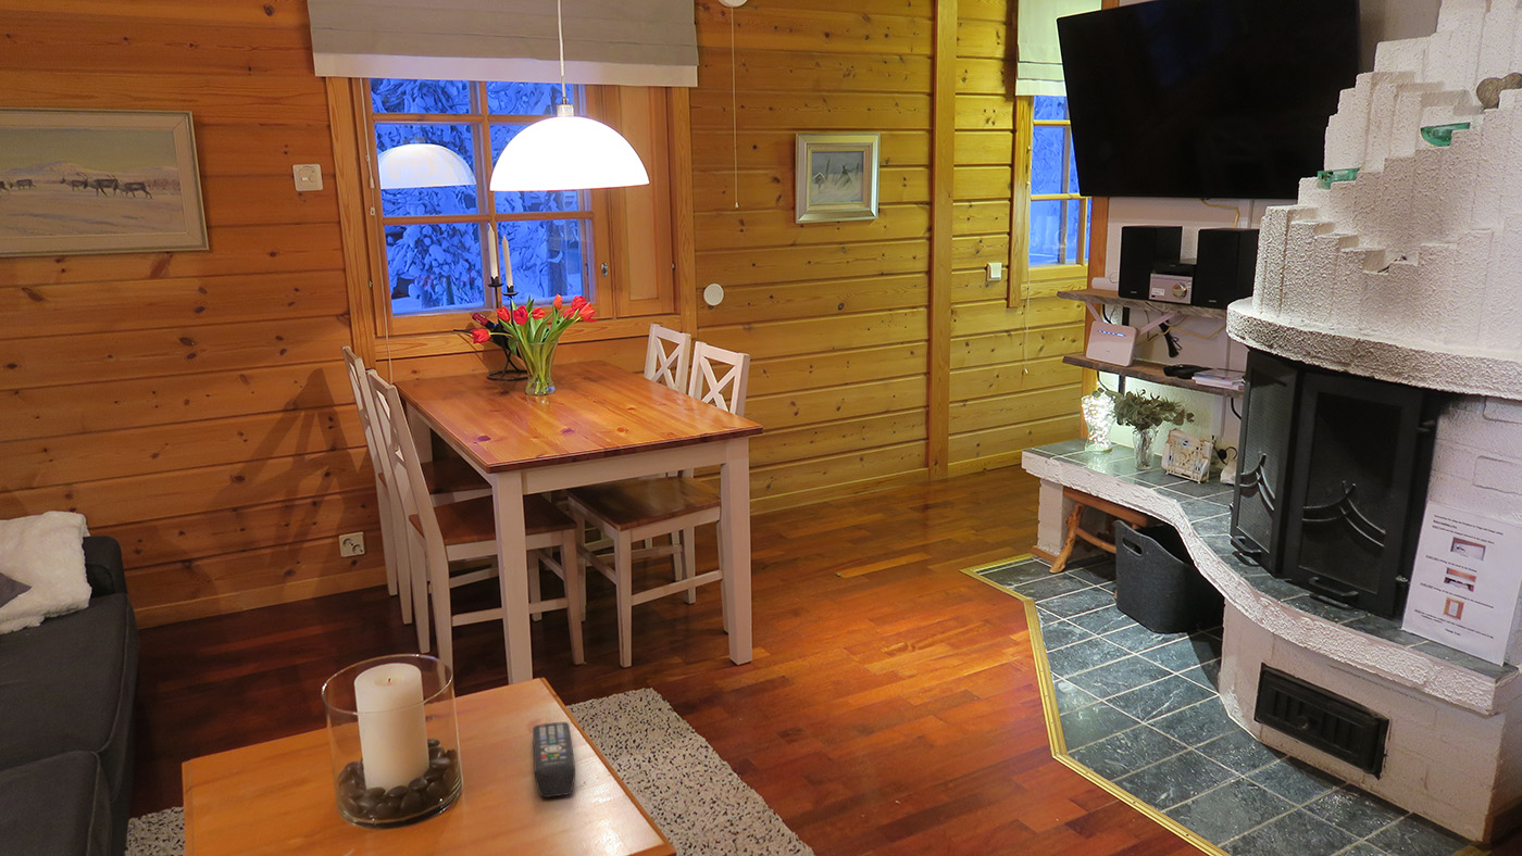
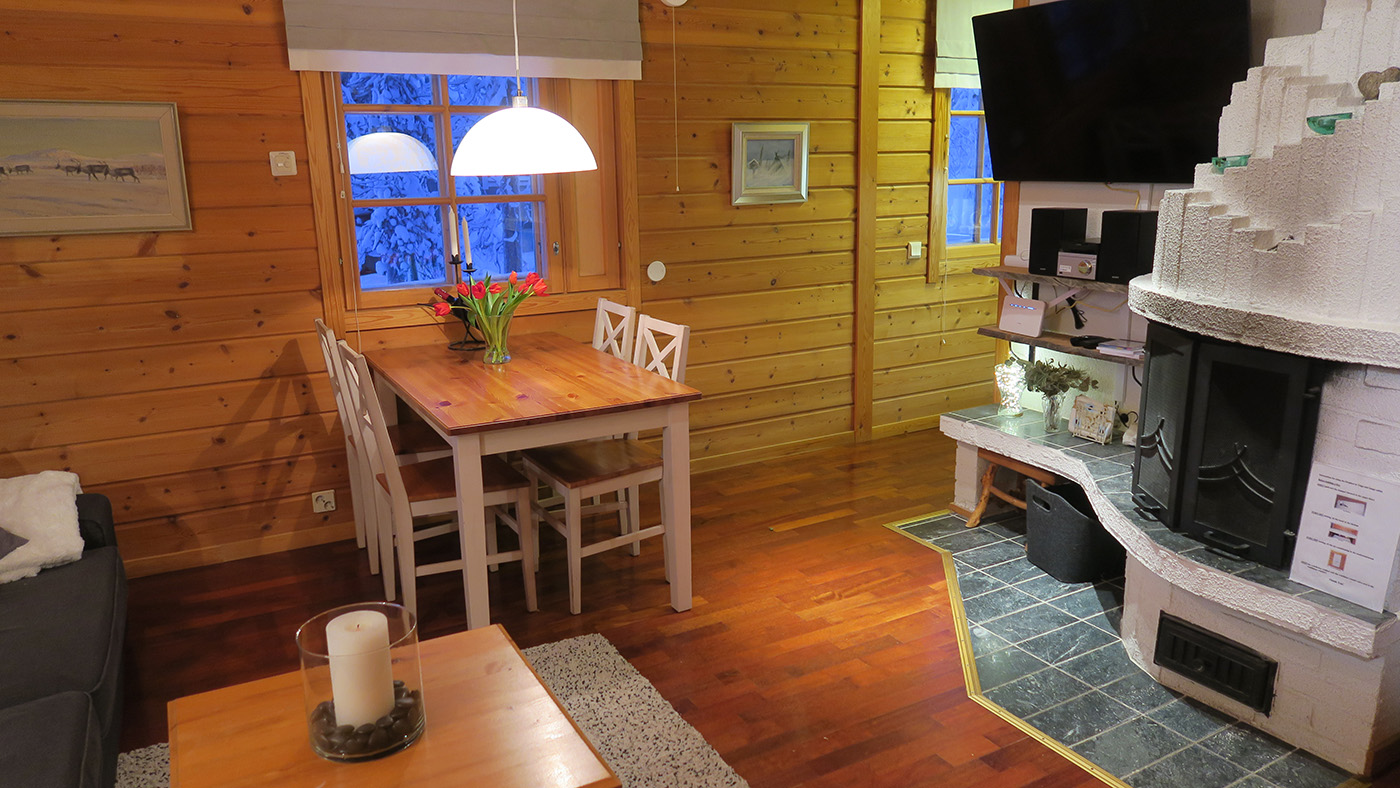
- remote control (552, 753)
